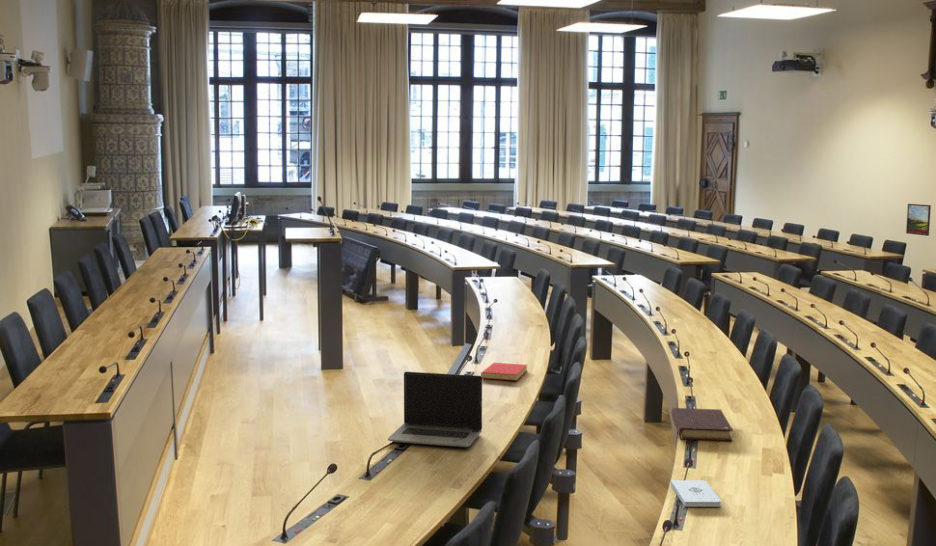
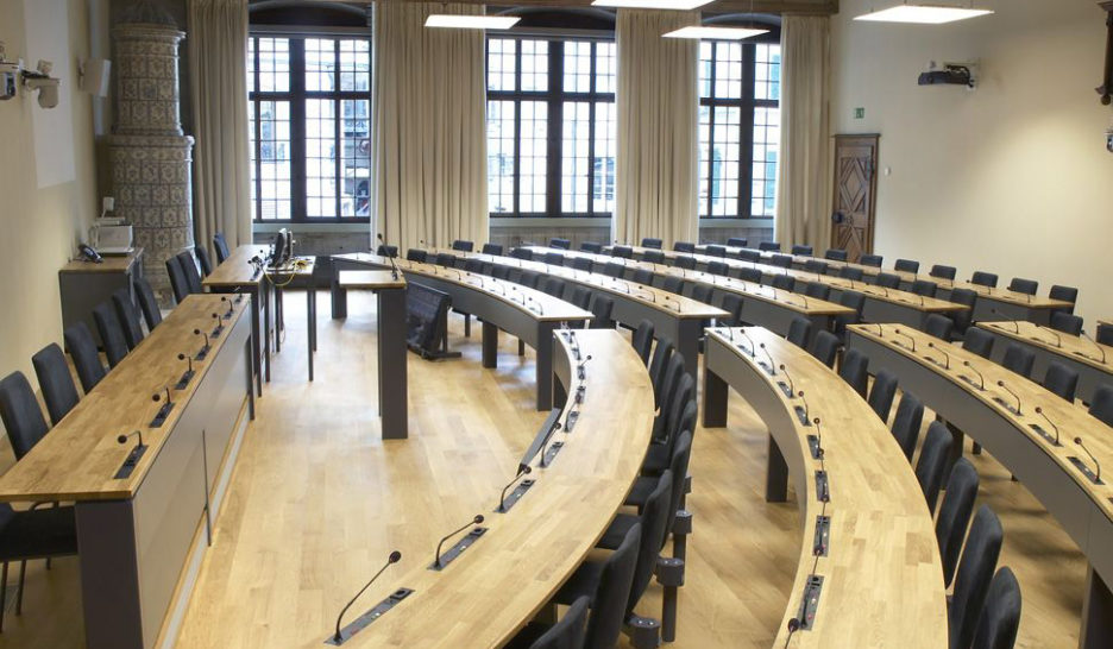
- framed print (918, 219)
- notepad (695, 493)
- laptop computer (435, 409)
- book (504, 371)
- book (700, 423)
